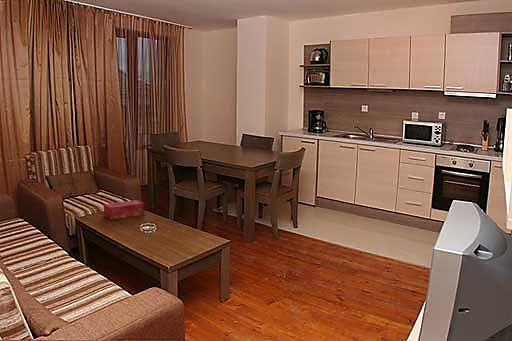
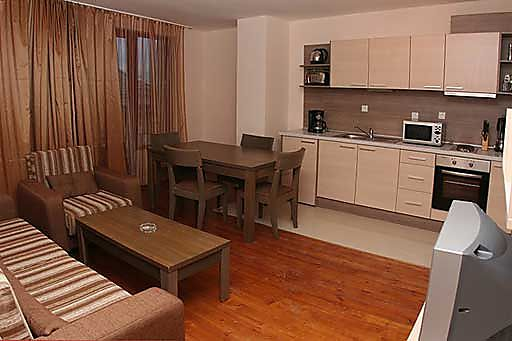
- tissue box (124, 209)
